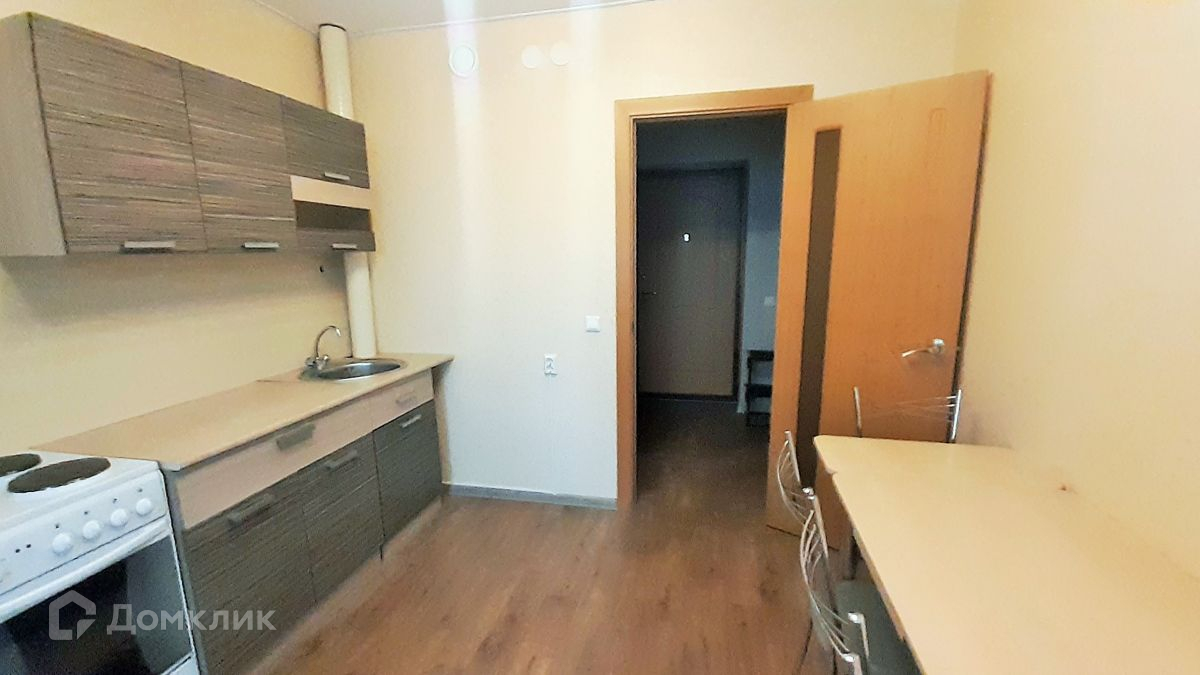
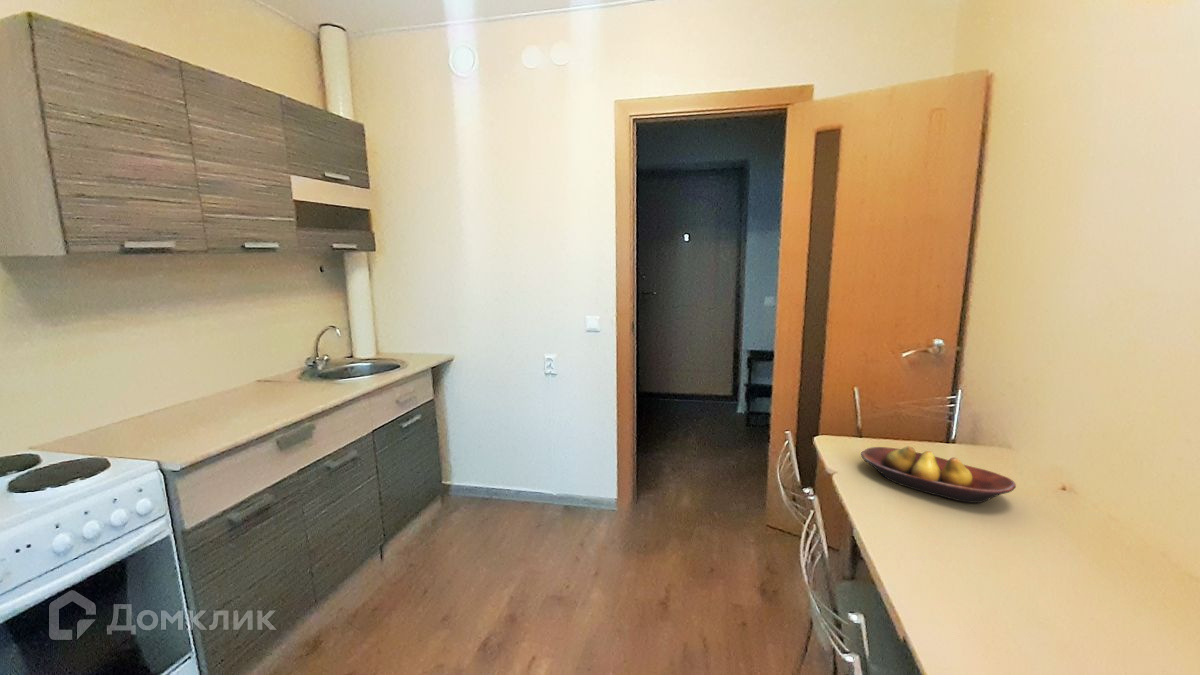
+ fruit bowl (931, 469)
